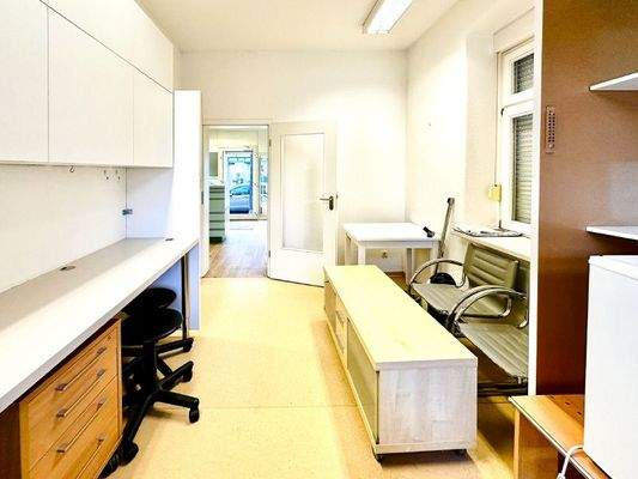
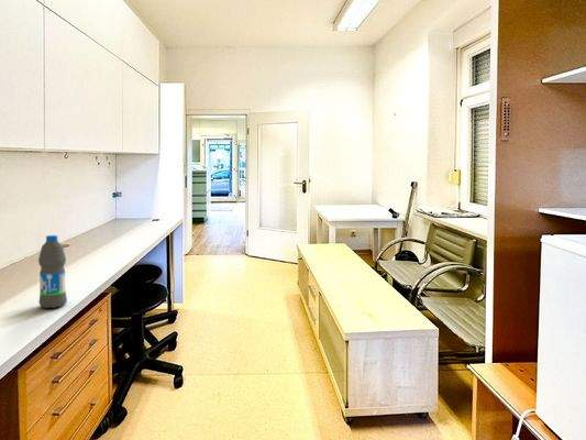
+ water bottle (52, 271)
